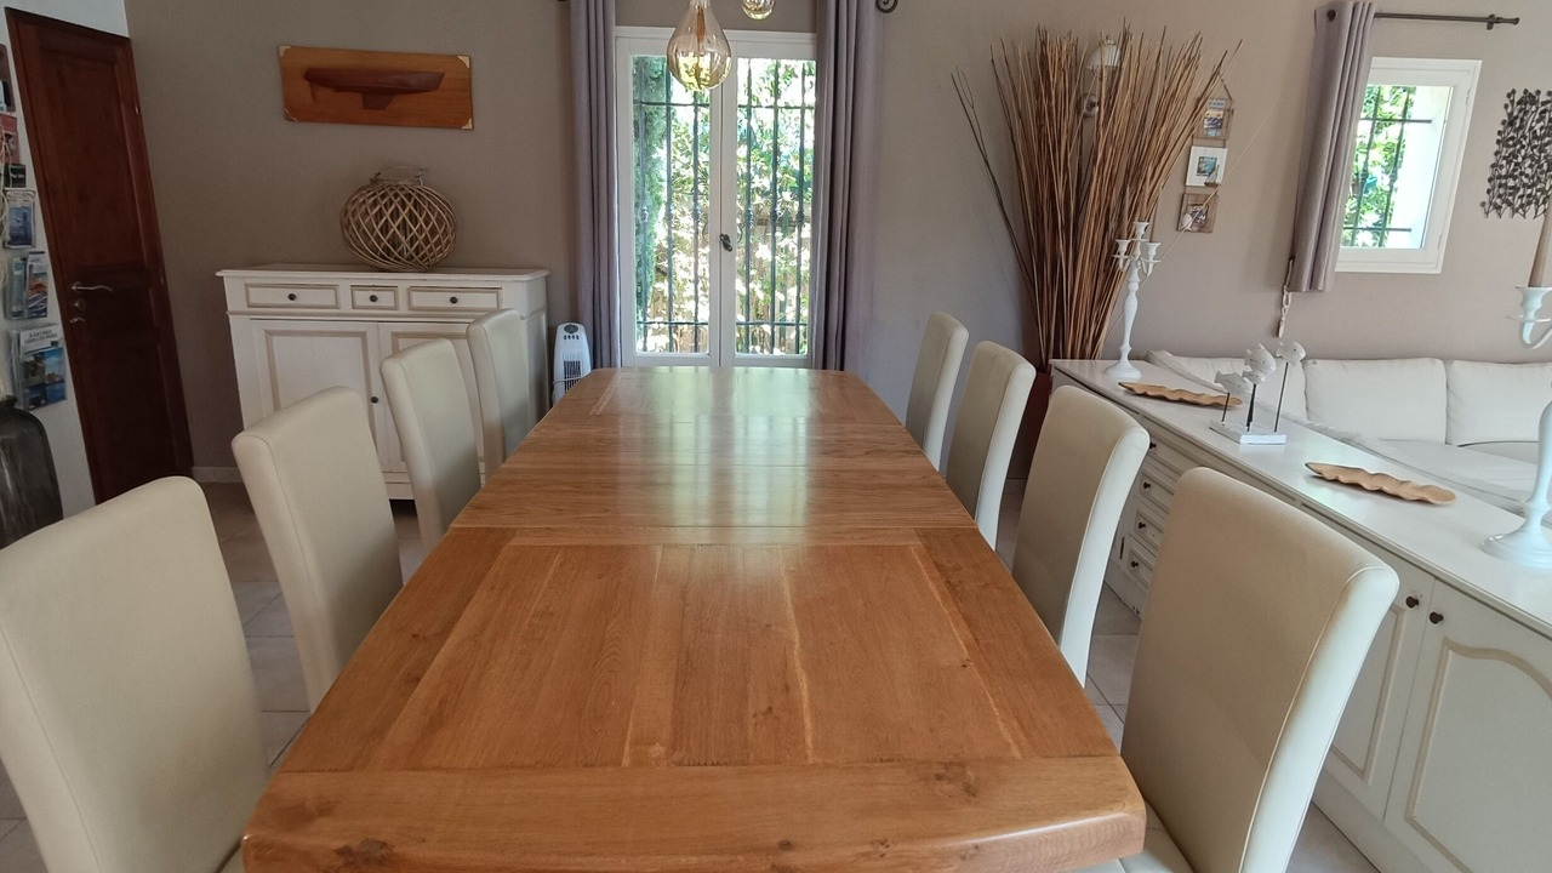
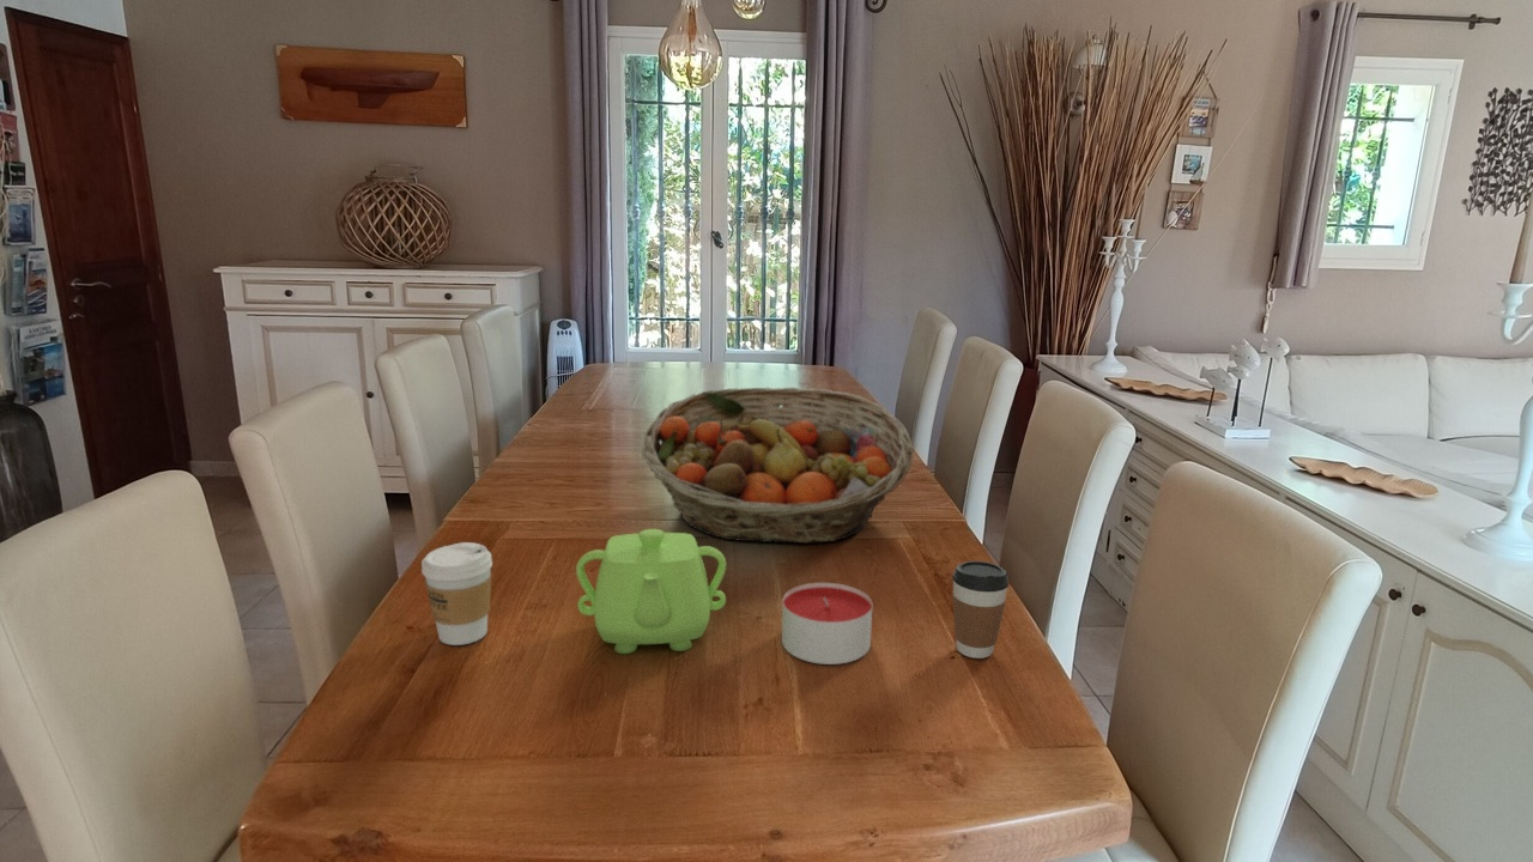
+ coffee cup (977, 609)
+ teapot (652, 593)
+ candle (826, 620)
+ coffee cup (459, 593)
+ fruit basket (776, 460)
